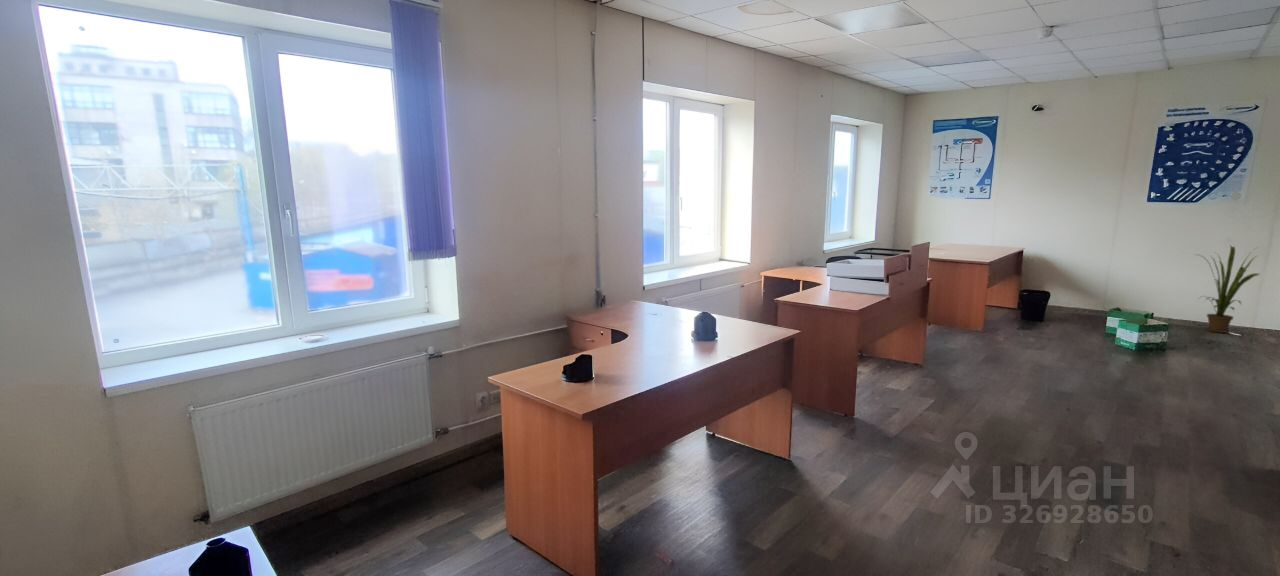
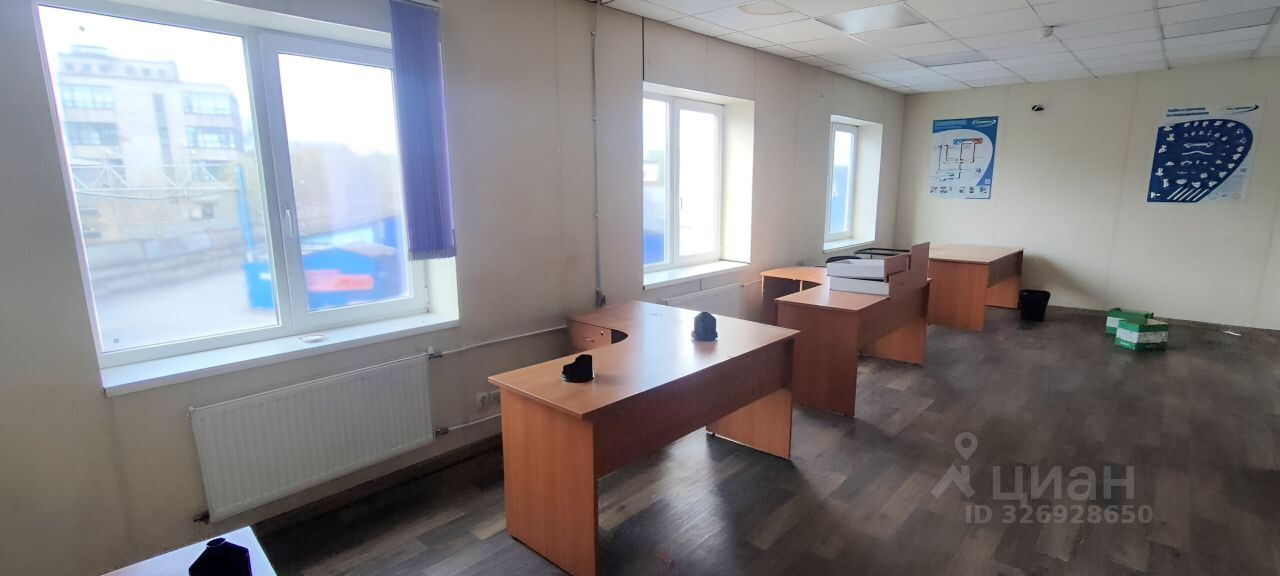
- house plant (1221, 287)
